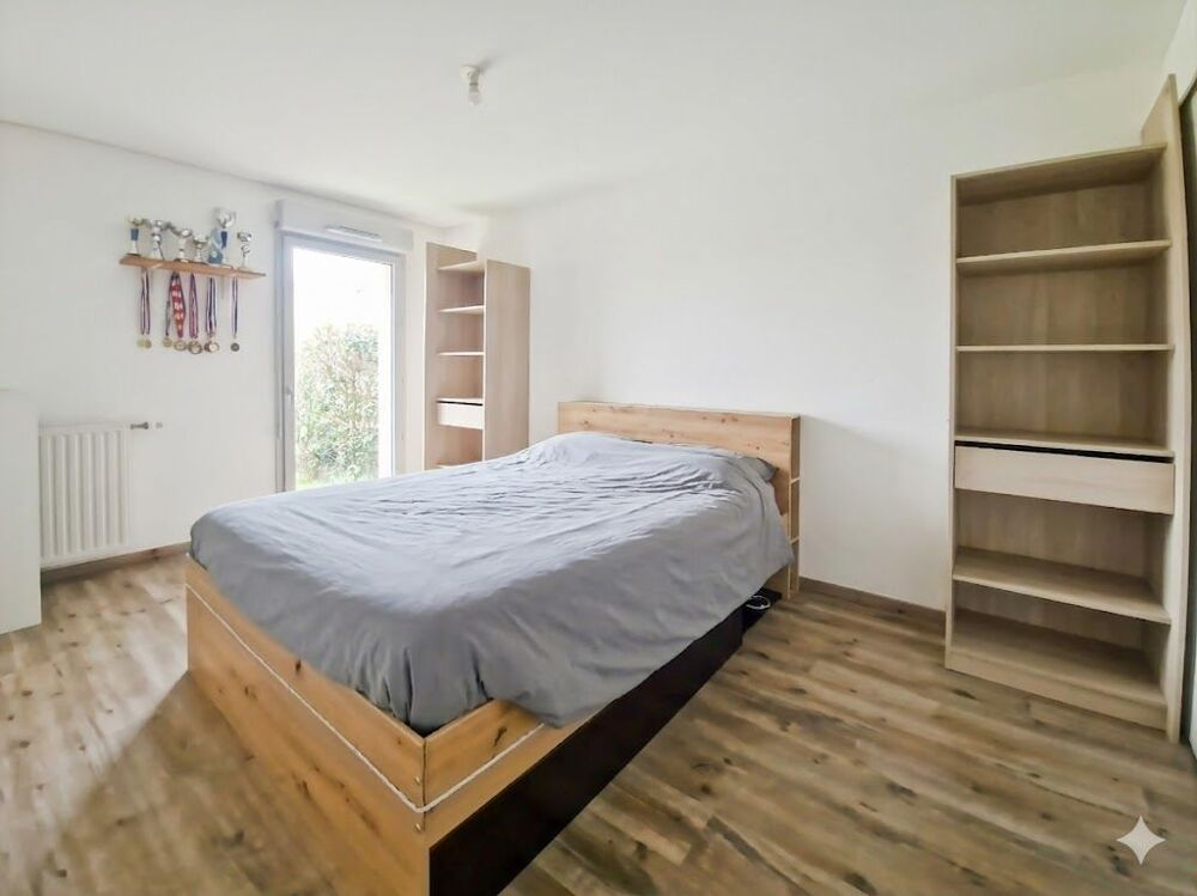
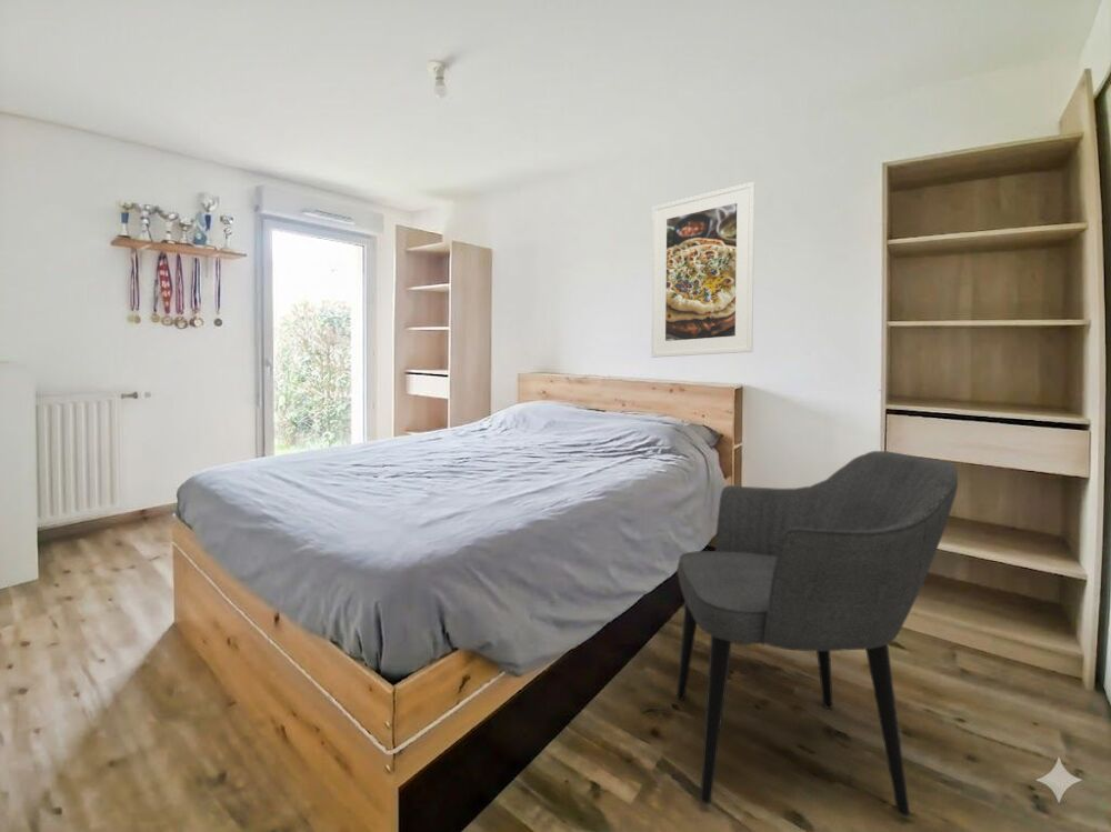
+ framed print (700, 274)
+ armchair (794, 602)
